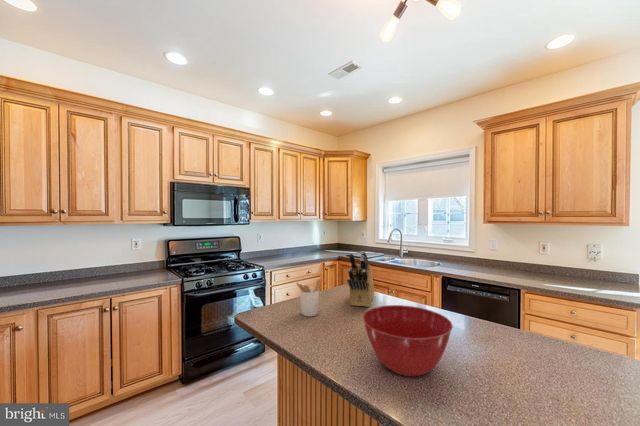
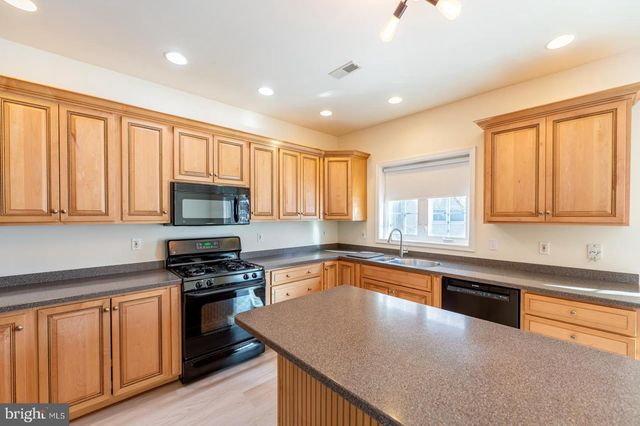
- knife block (361, 275)
- utensil holder (307, 297)
- mixing bowl (405, 341)
